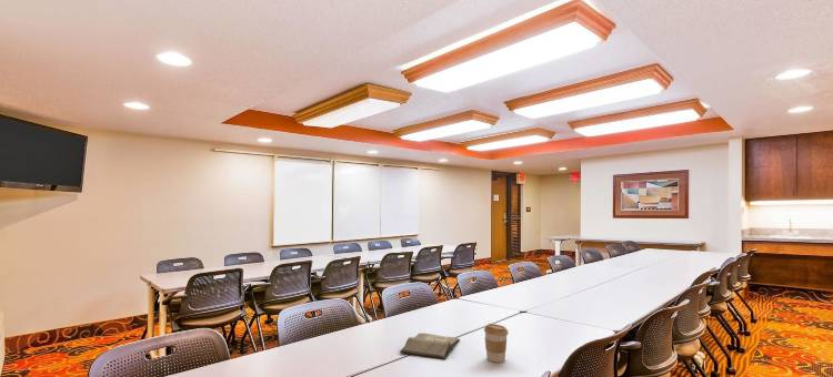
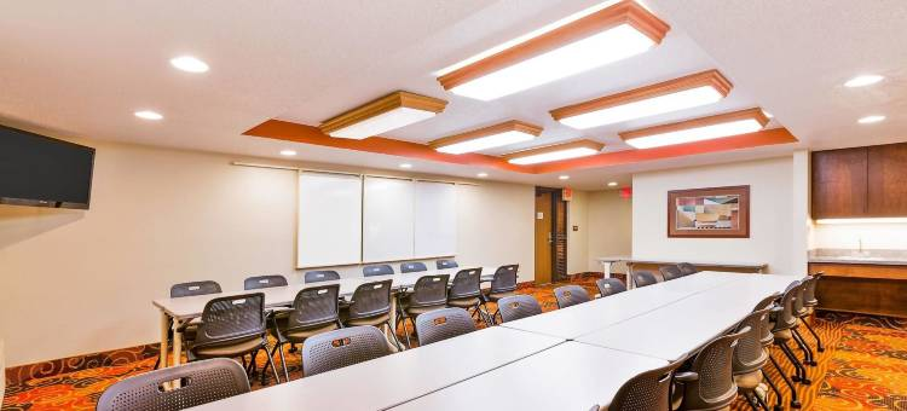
- coffee cup (495, 342)
- hardback book (431, 340)
